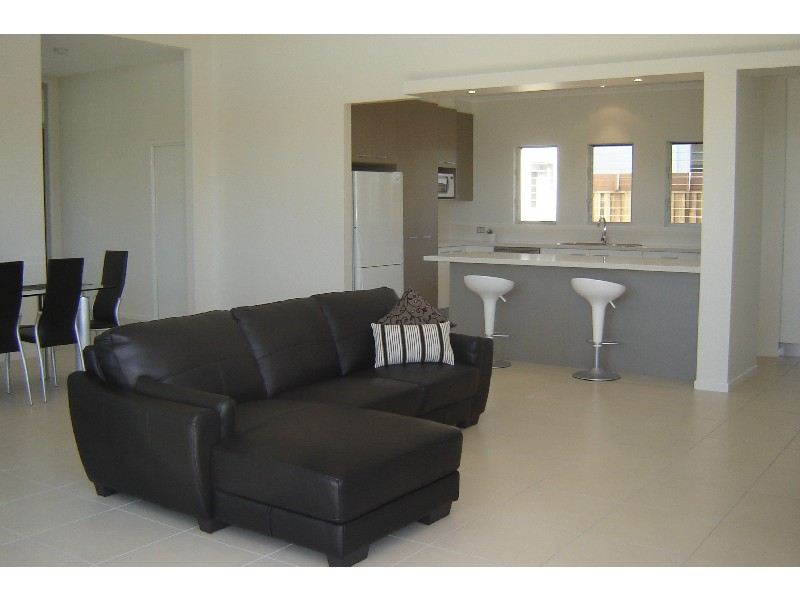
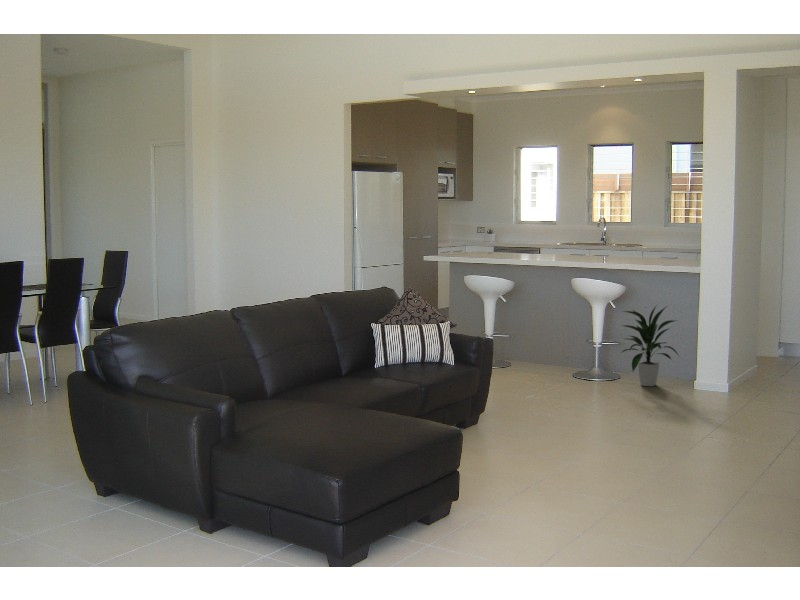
+ indoor plant (646, 344)
